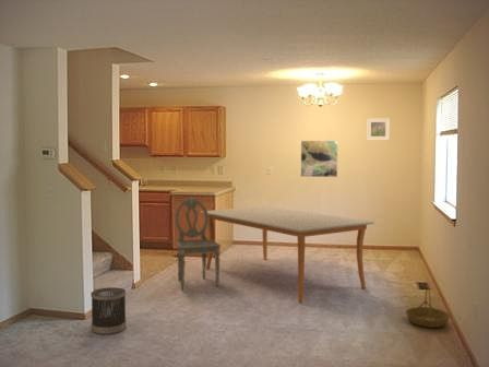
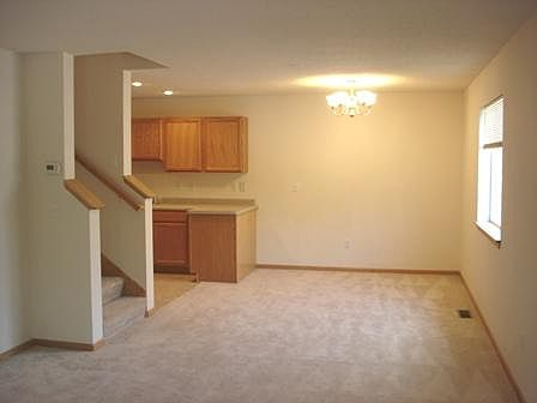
- dining table (266, 247)
- basket (428, 304)
- dining chair (195, 241)
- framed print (319, 158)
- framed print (378, 129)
- wastebasket (108, 310)
